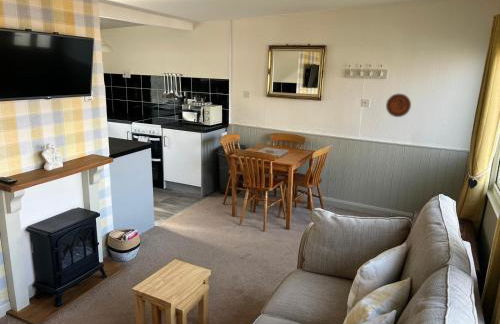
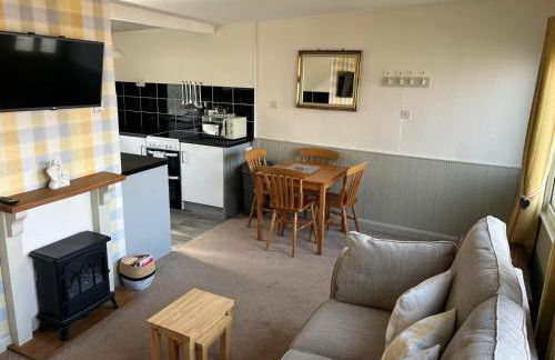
- decorative plate (398, 105)
